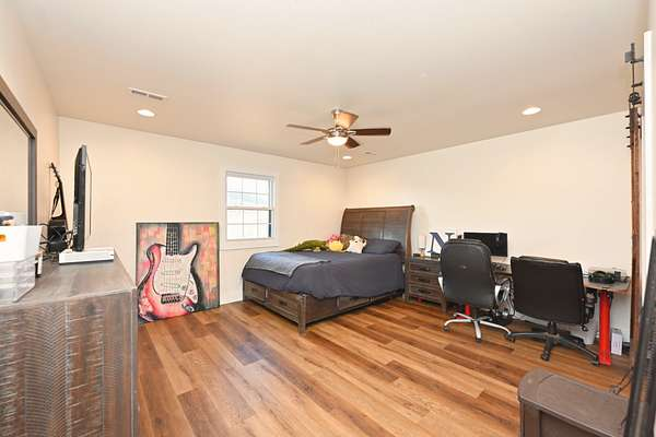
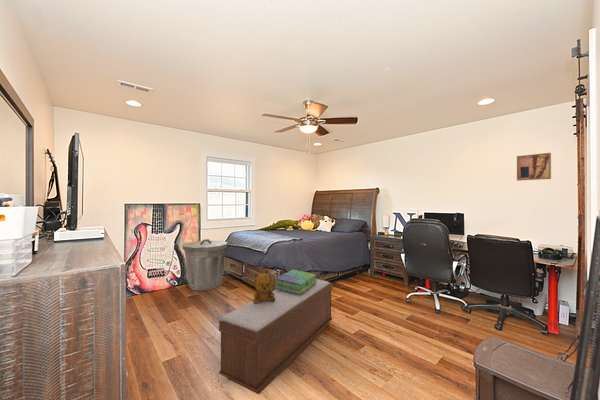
+ wall art (533, 167)
+ stack of books (296, 281)
+ stuffed bear (264, 286)
+ trash can (205, 262)
+ bench (285, 320)
